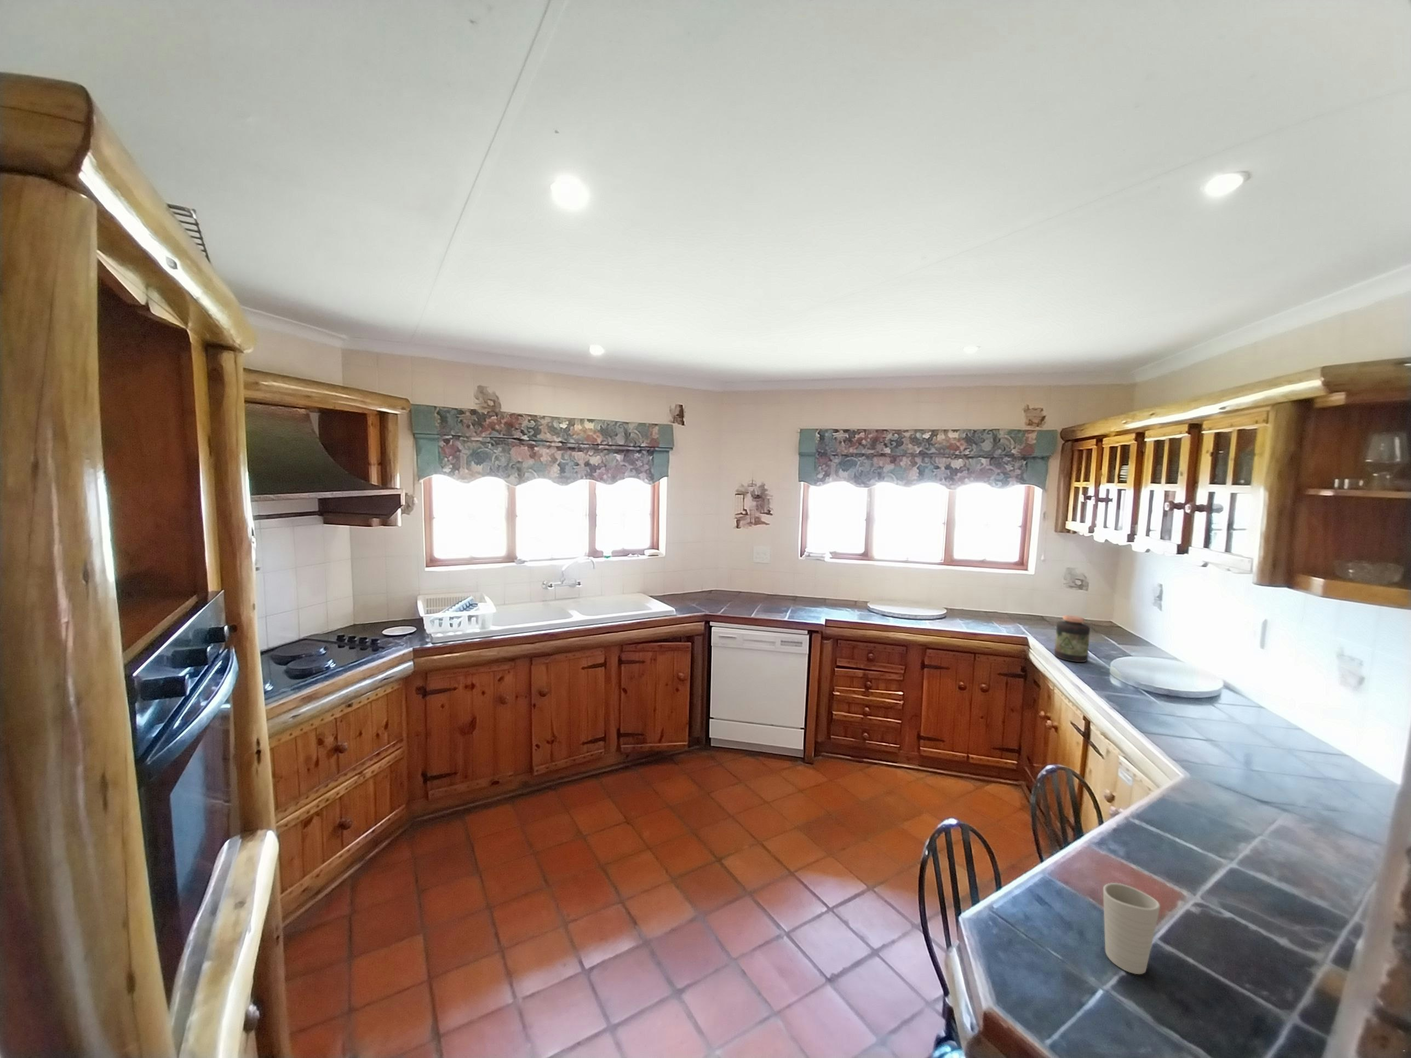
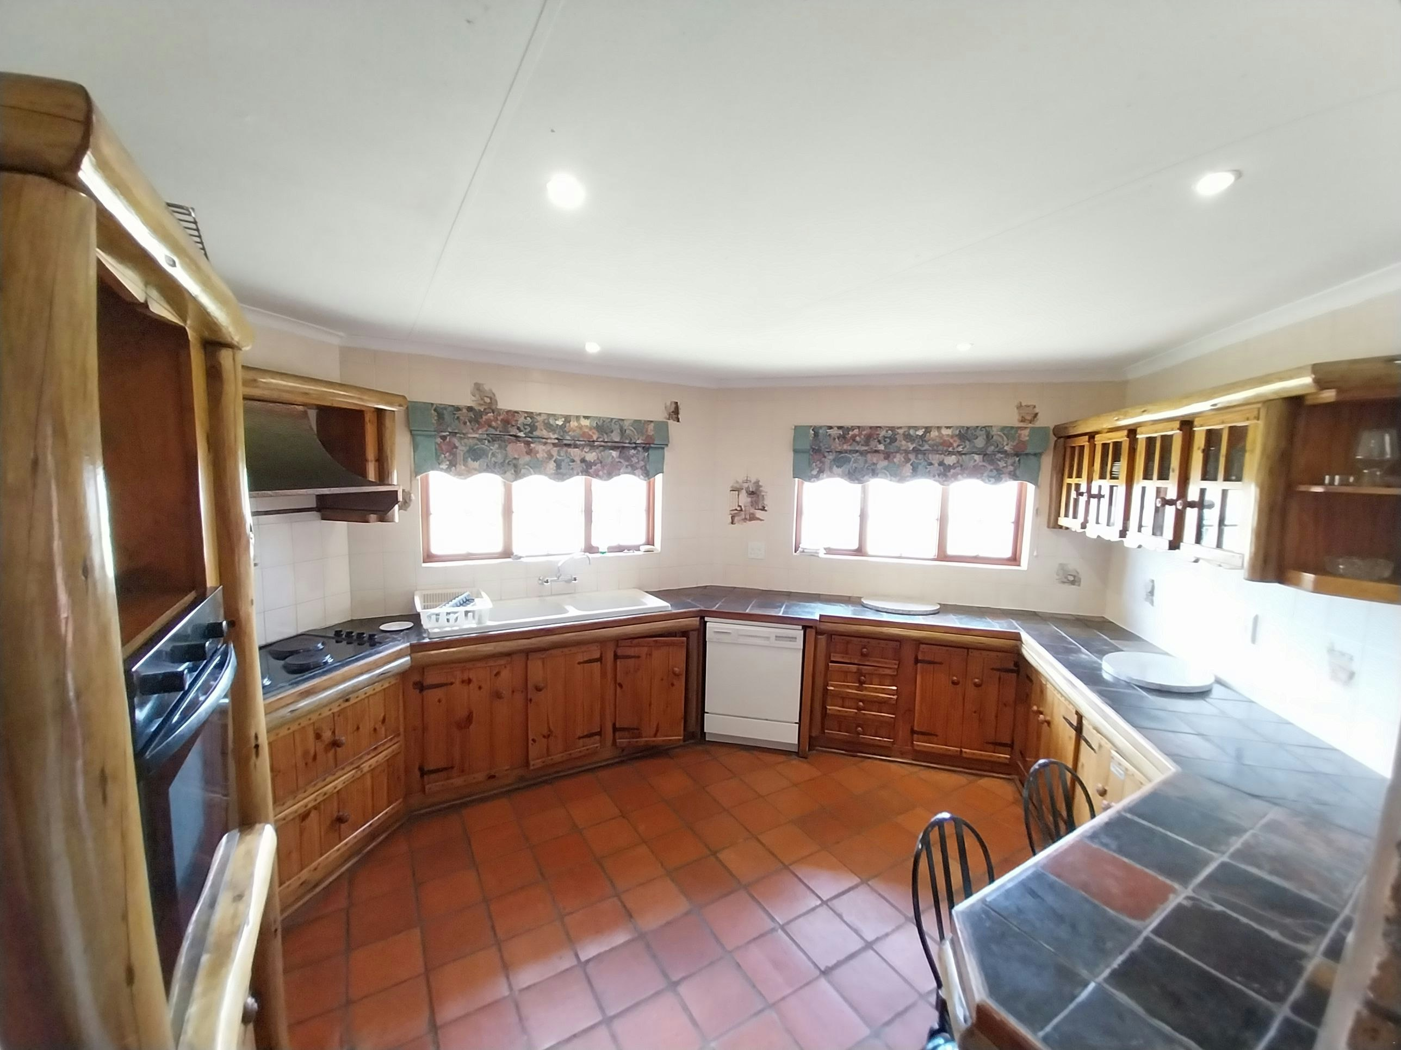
- cup (1129, 926)
- jar (1072, 638)
